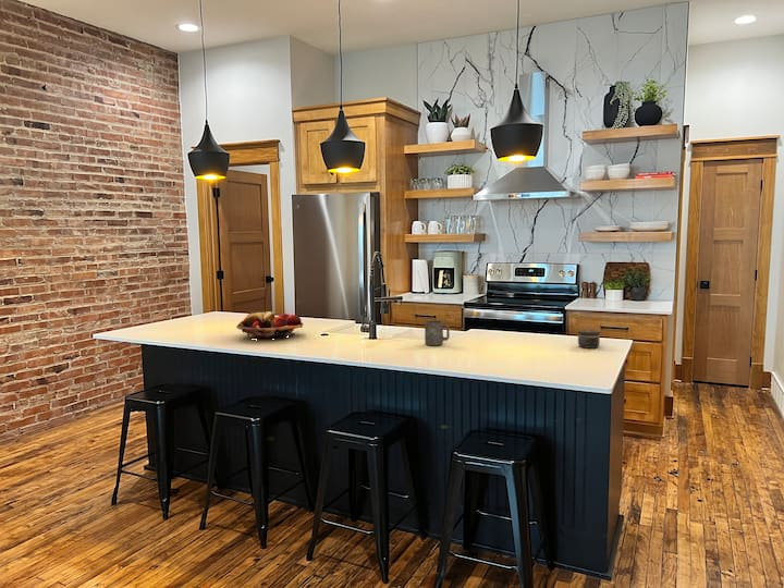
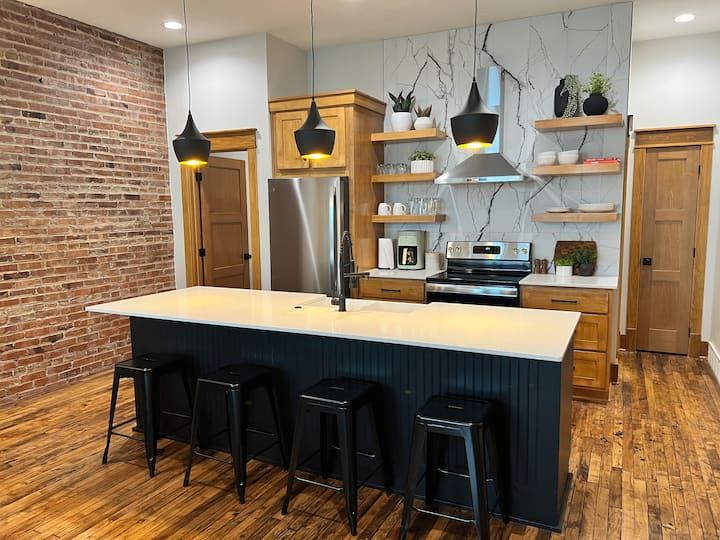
- mug (437, 332)
- jar (588, 338)
- fruit basket (270, 323)
